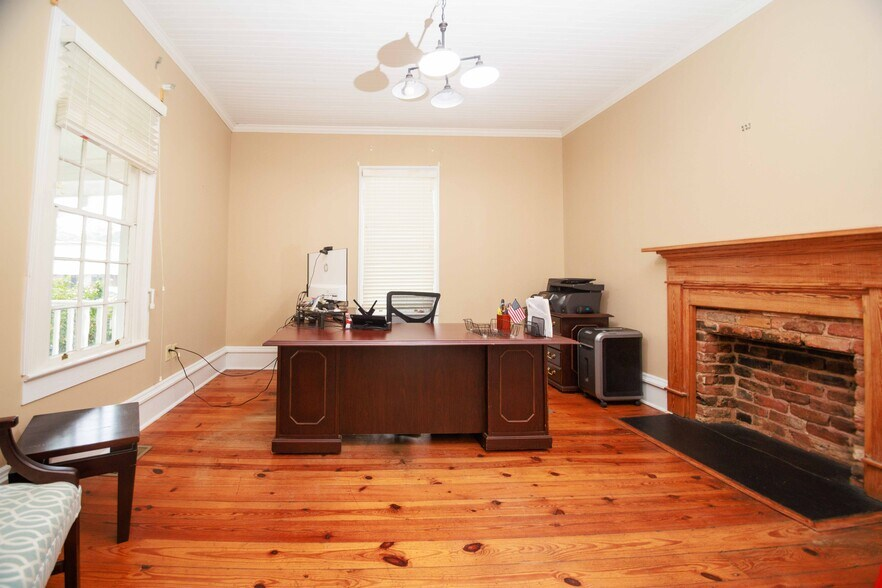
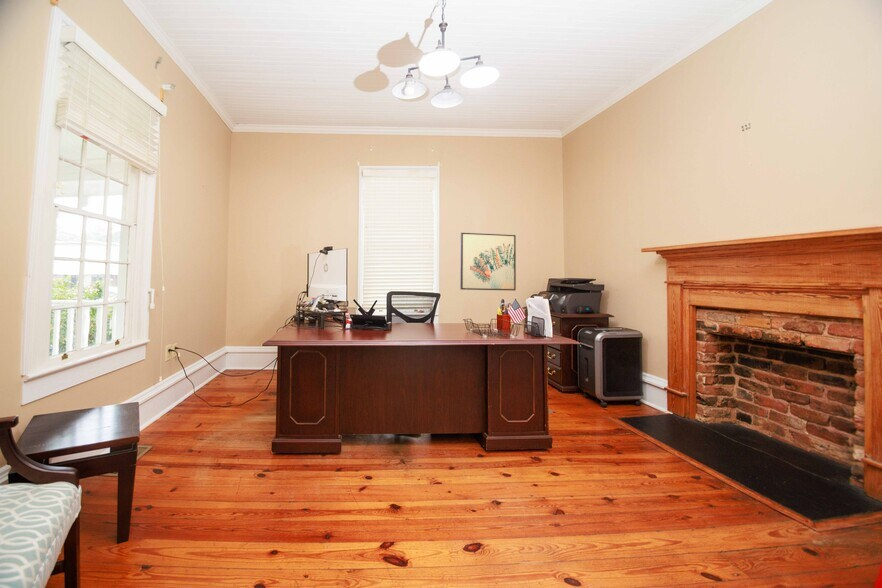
+ wall art (488, 261)
